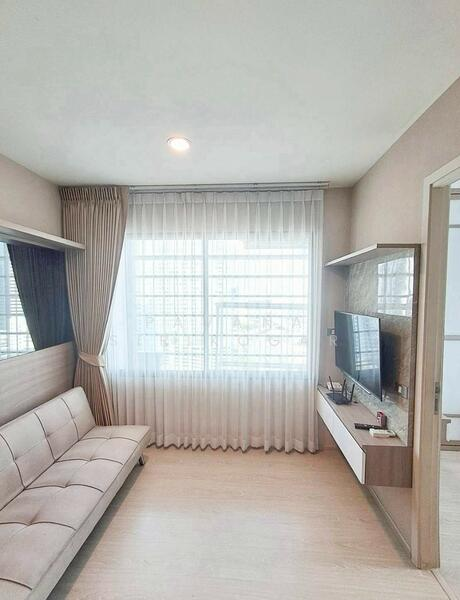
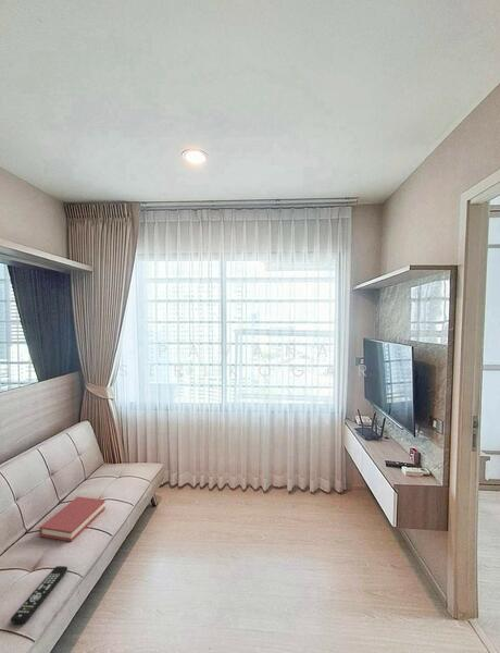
+ hardback book (74, 516)
+ remote control (41, 592)
